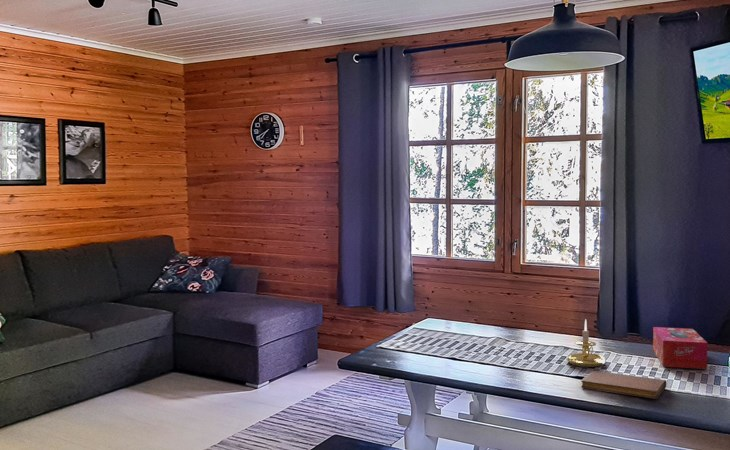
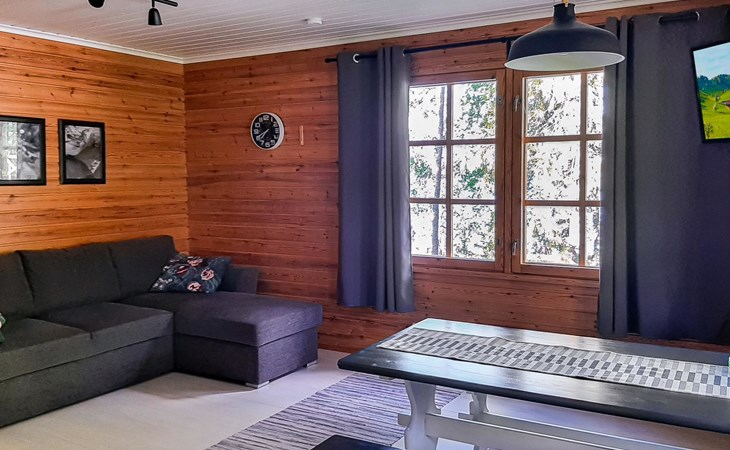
- notebook (623, 383)
- tissue box (678, 346)
- candle holder (586, 340)
